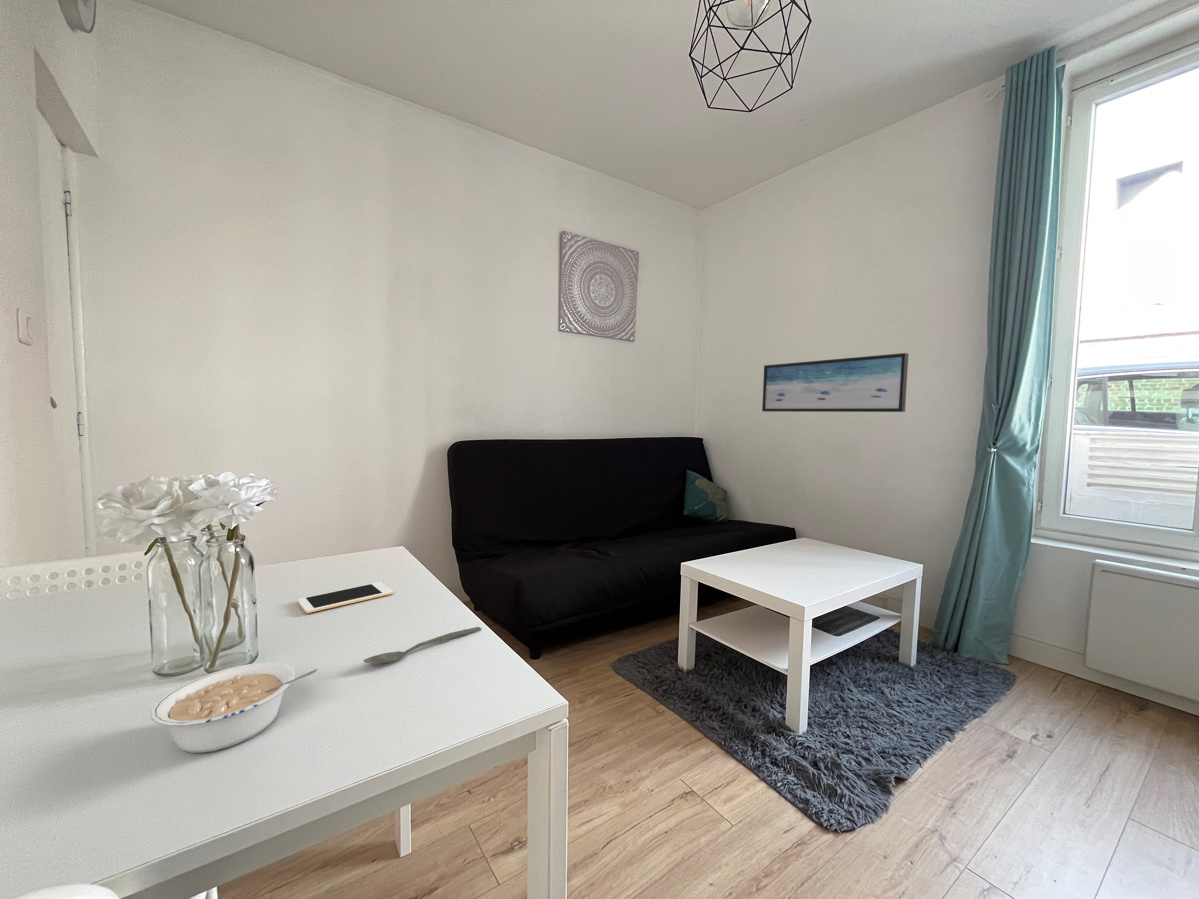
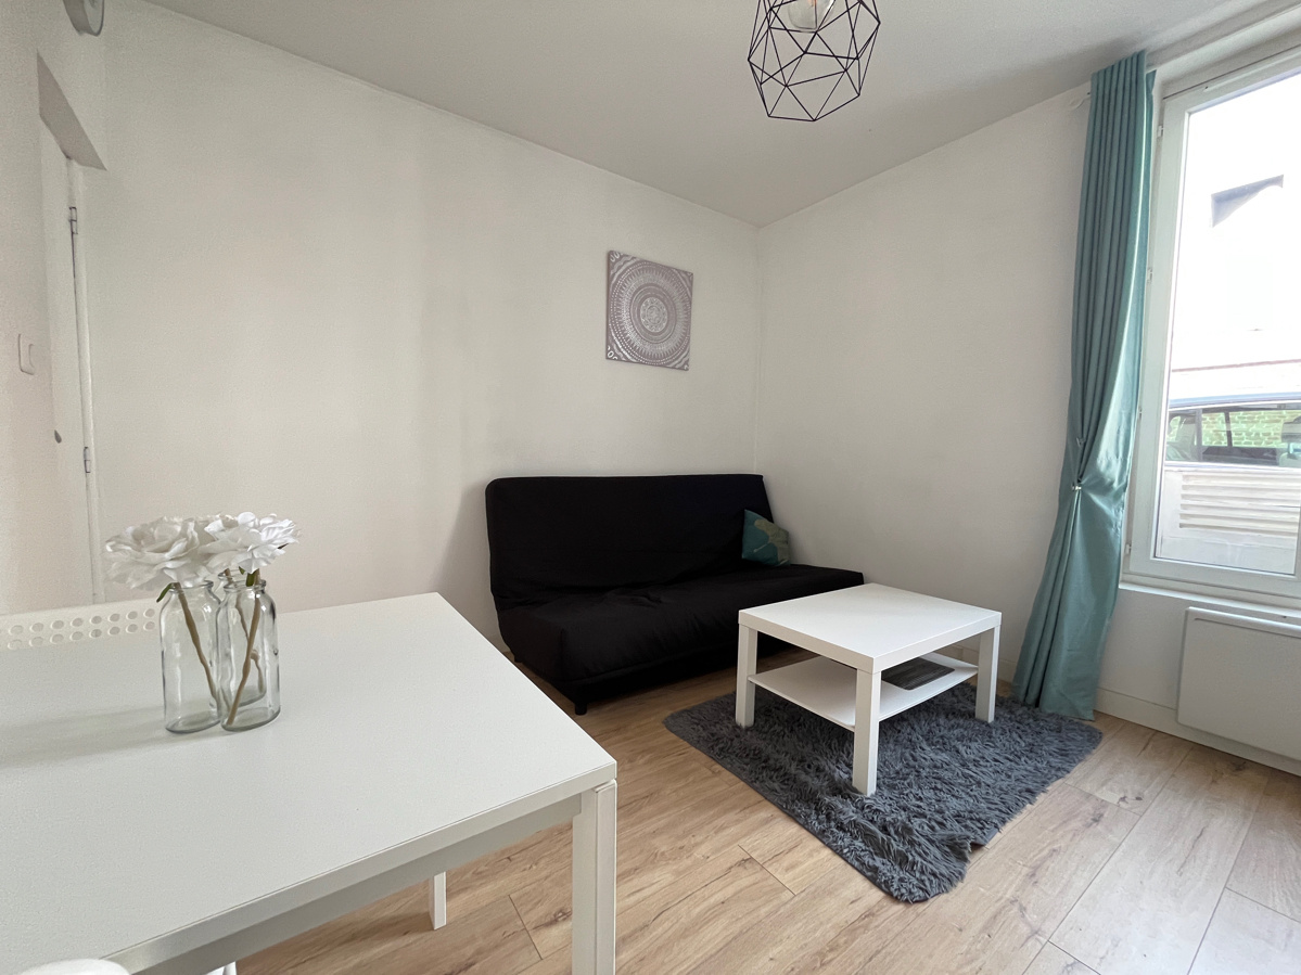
- spoon (427, 643)
- legume (234, 703)
- cell phone (346, 596)
- wall art (826, 386)
